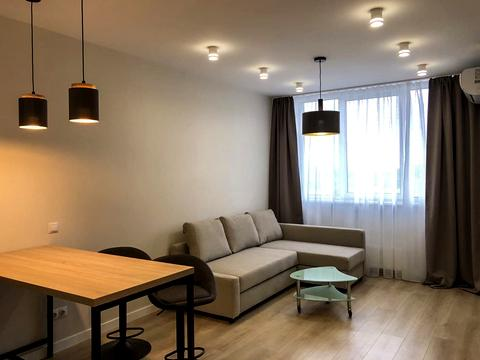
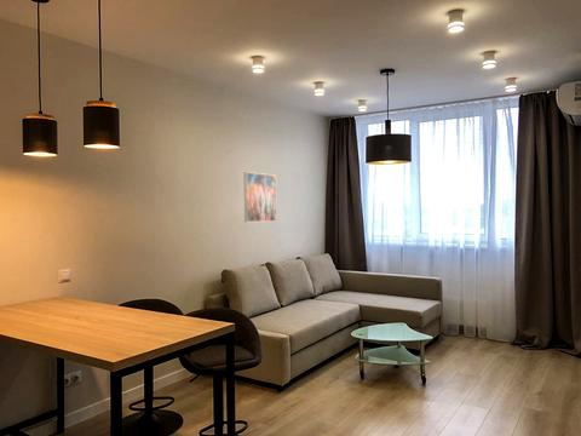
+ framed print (260, 197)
